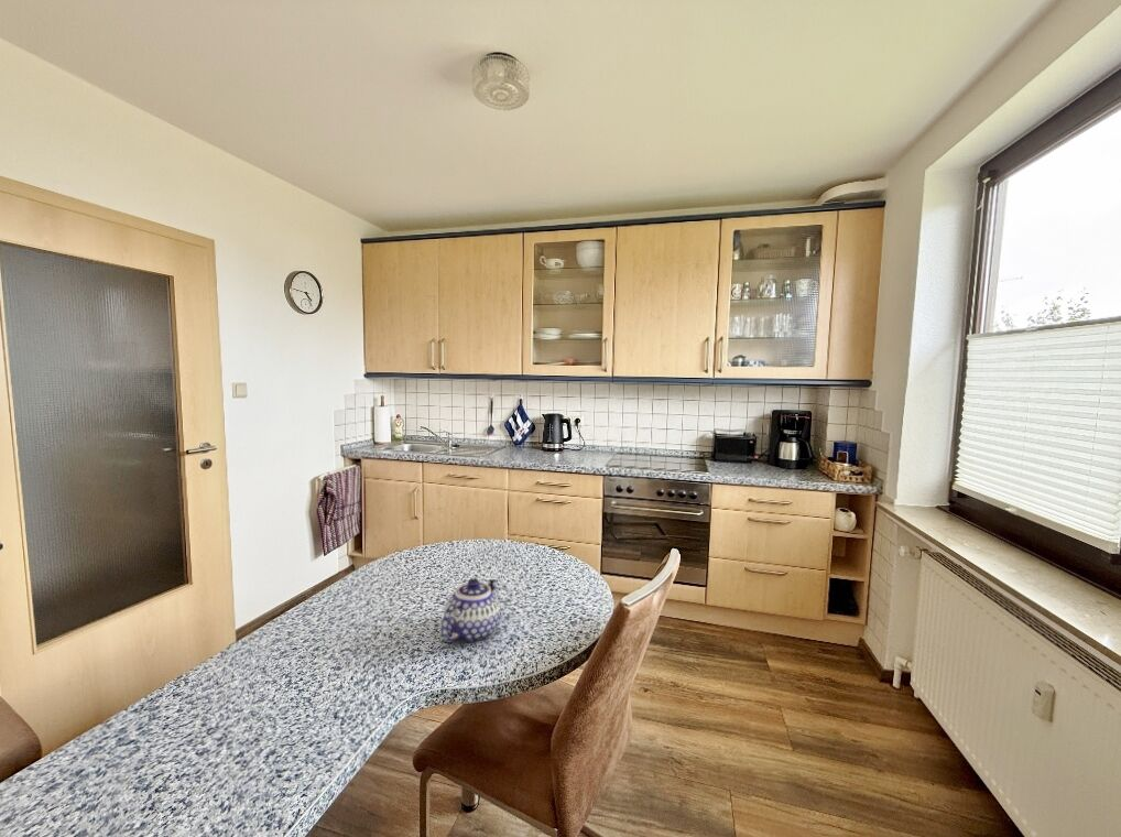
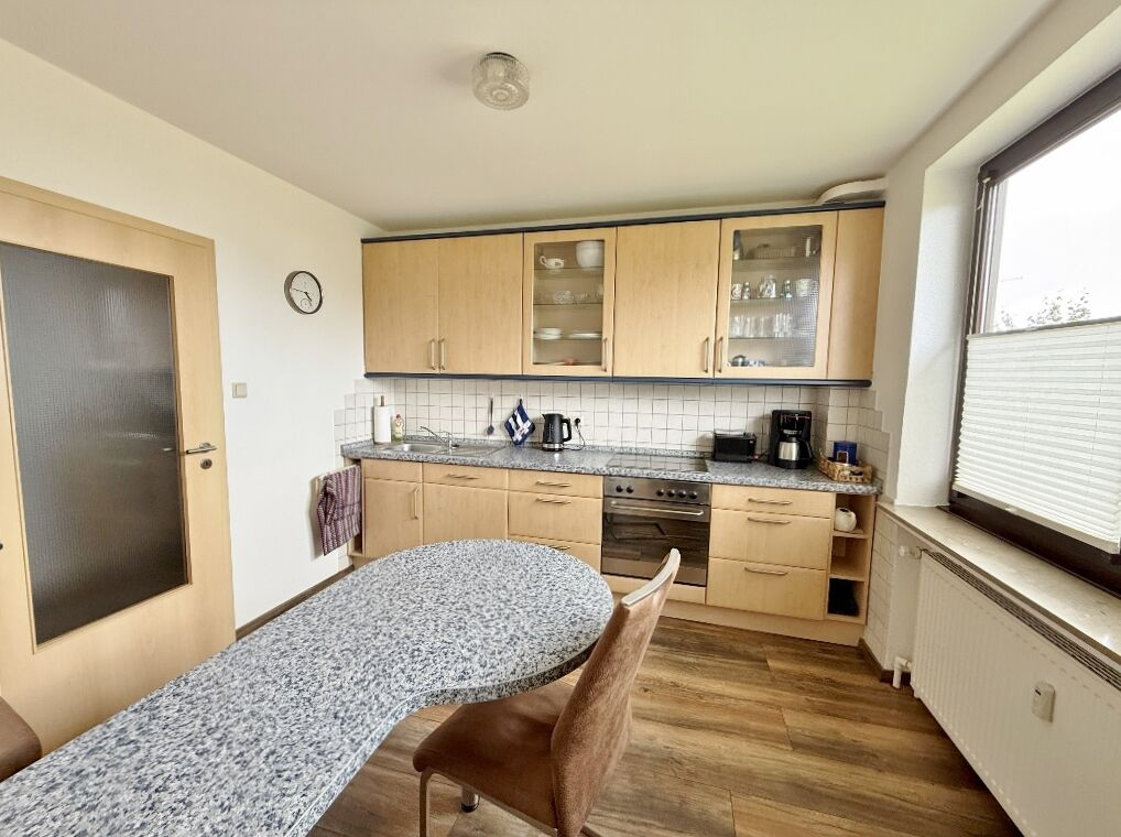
- teapot (471, 605)
